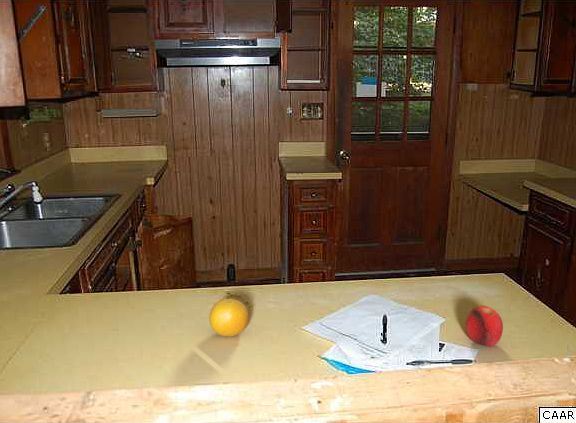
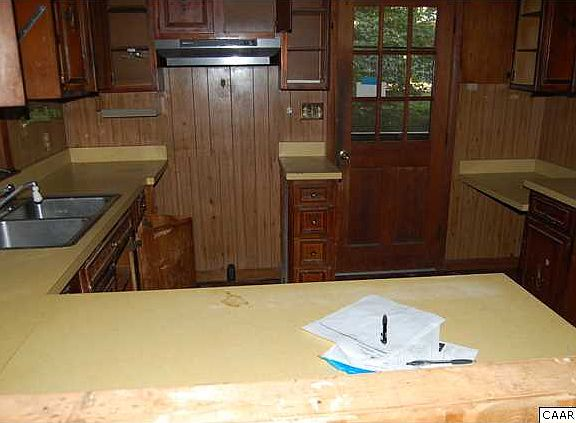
- fruit (228, 317)
- fruit (484, 325)
